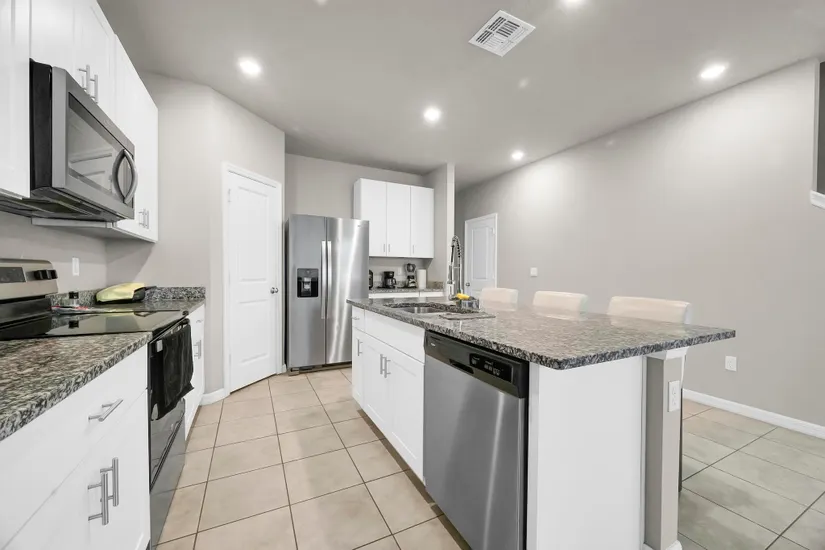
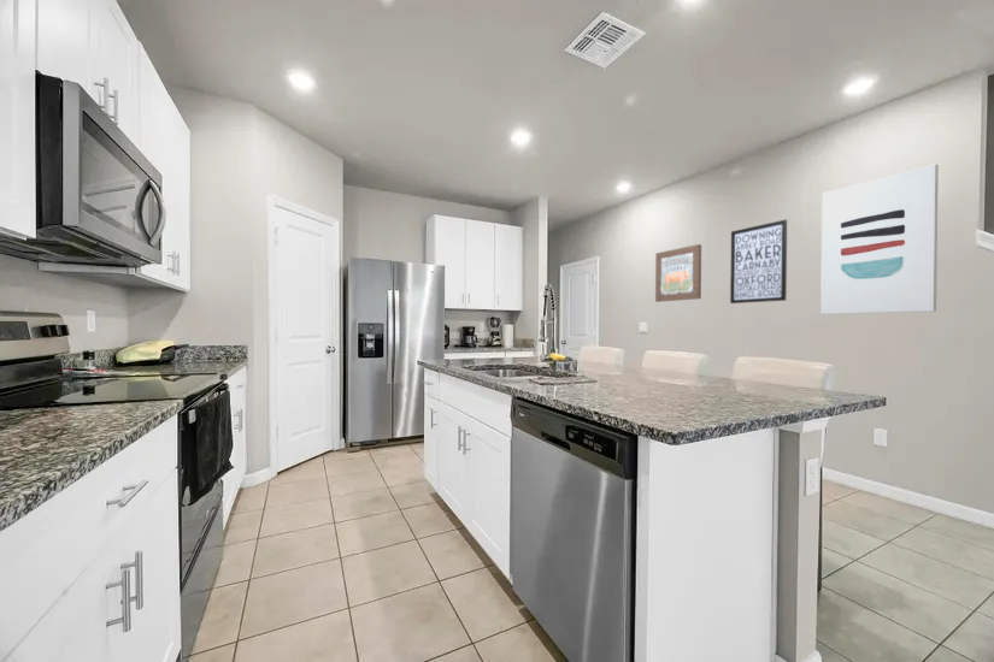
+ wall art (757, 264)
+ wall art (874, 246)
+ wall art (677, 274)
